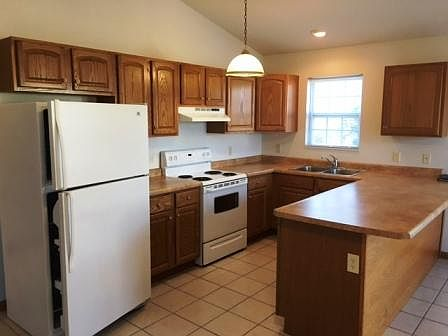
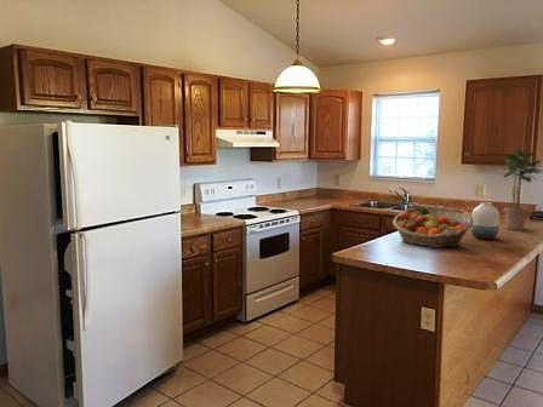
+ vase (485, 219)
+ fruit basket (431, 225)
+ potted plant (519, 189)
